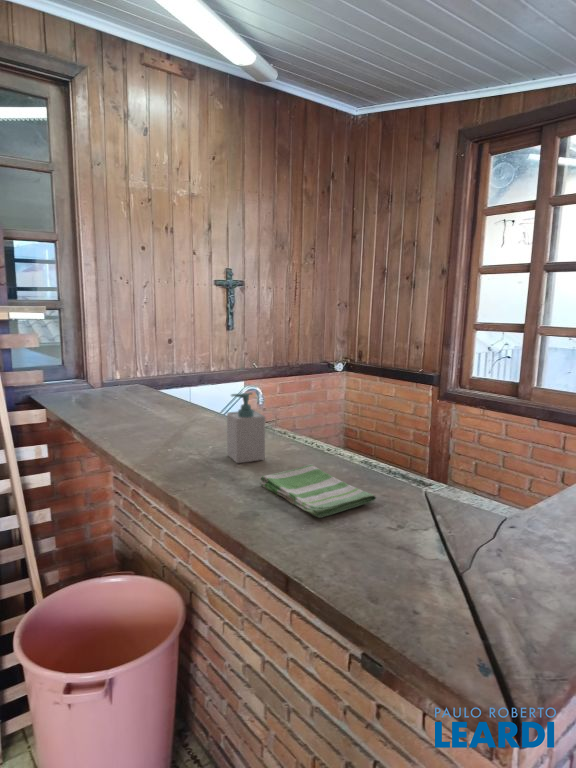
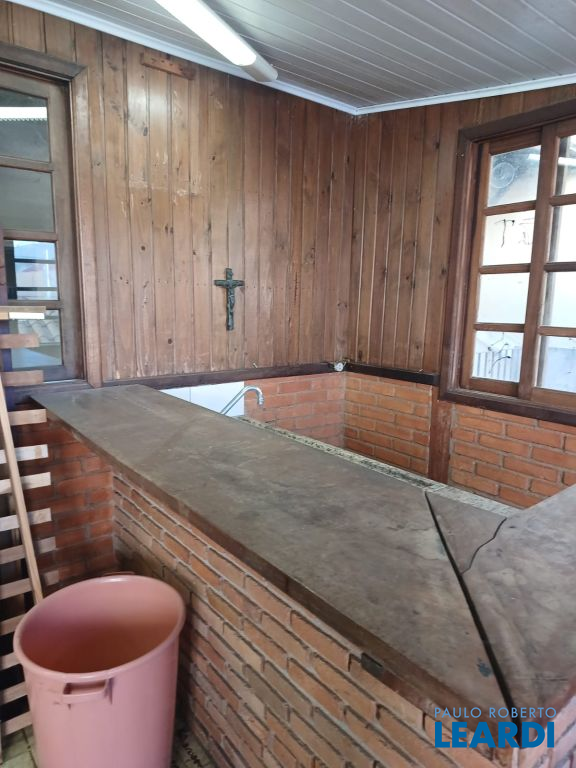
- dish towel (314, 488)
- soap bottle (245, 425)
